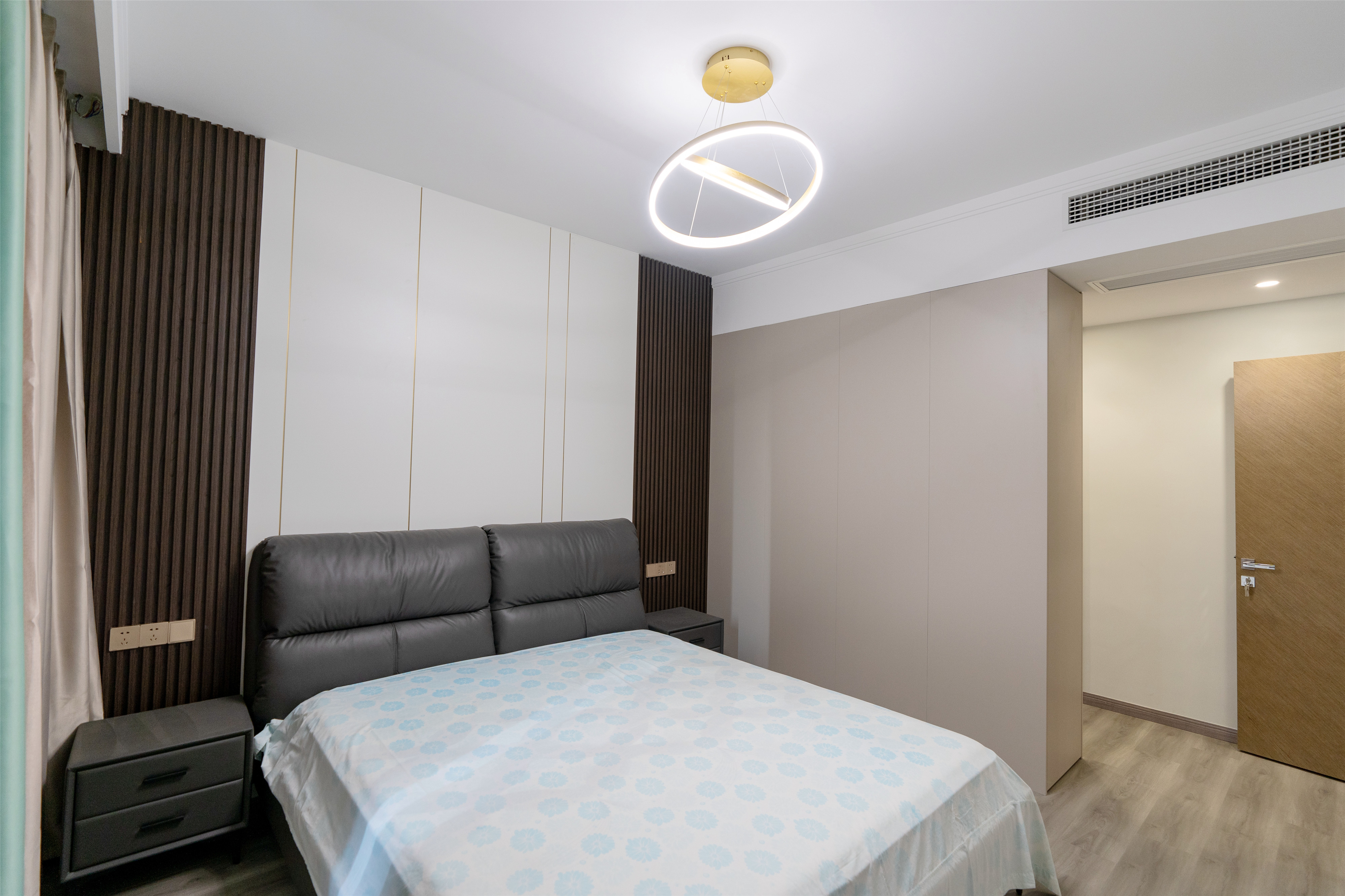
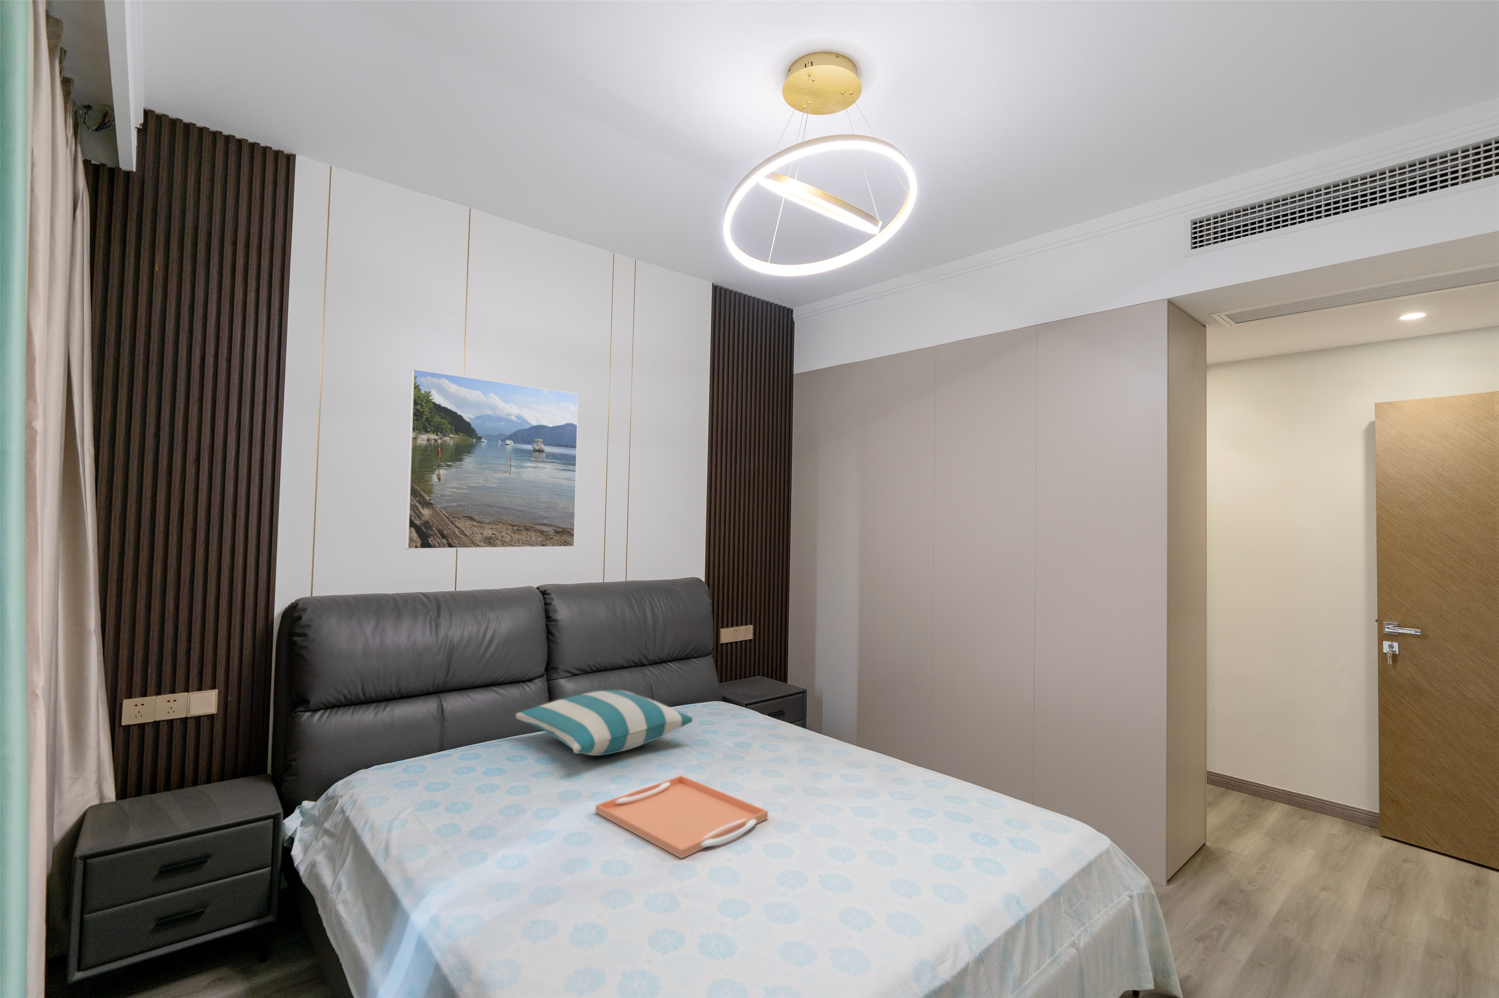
+ serving tray (681, 812)
+ pillow (603, 720)
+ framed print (499, 464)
